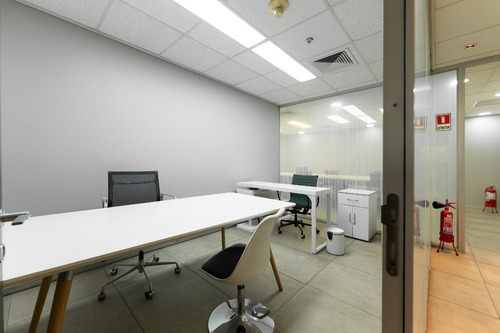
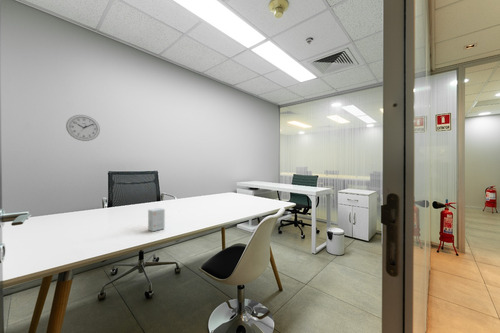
+ wall clock (83, 127)
+ small box (156, 219)
